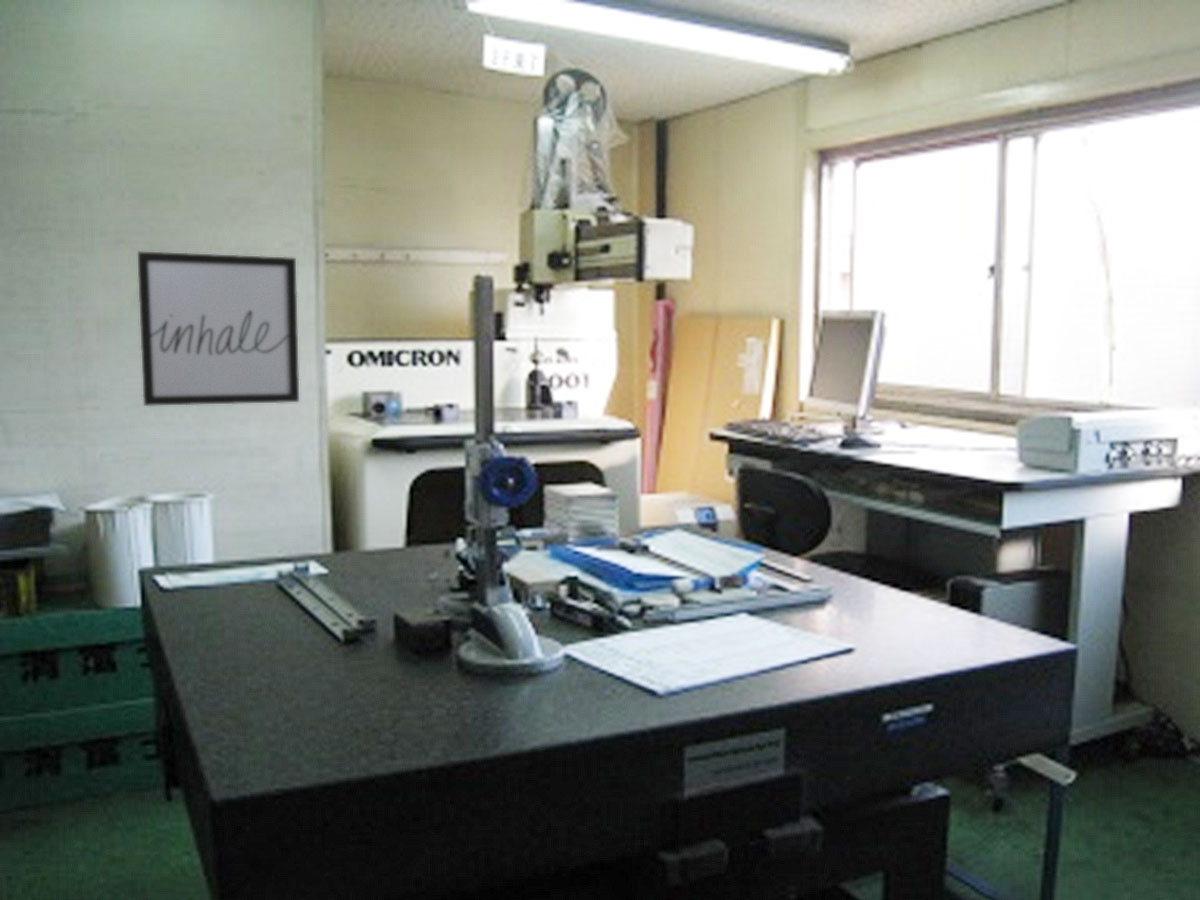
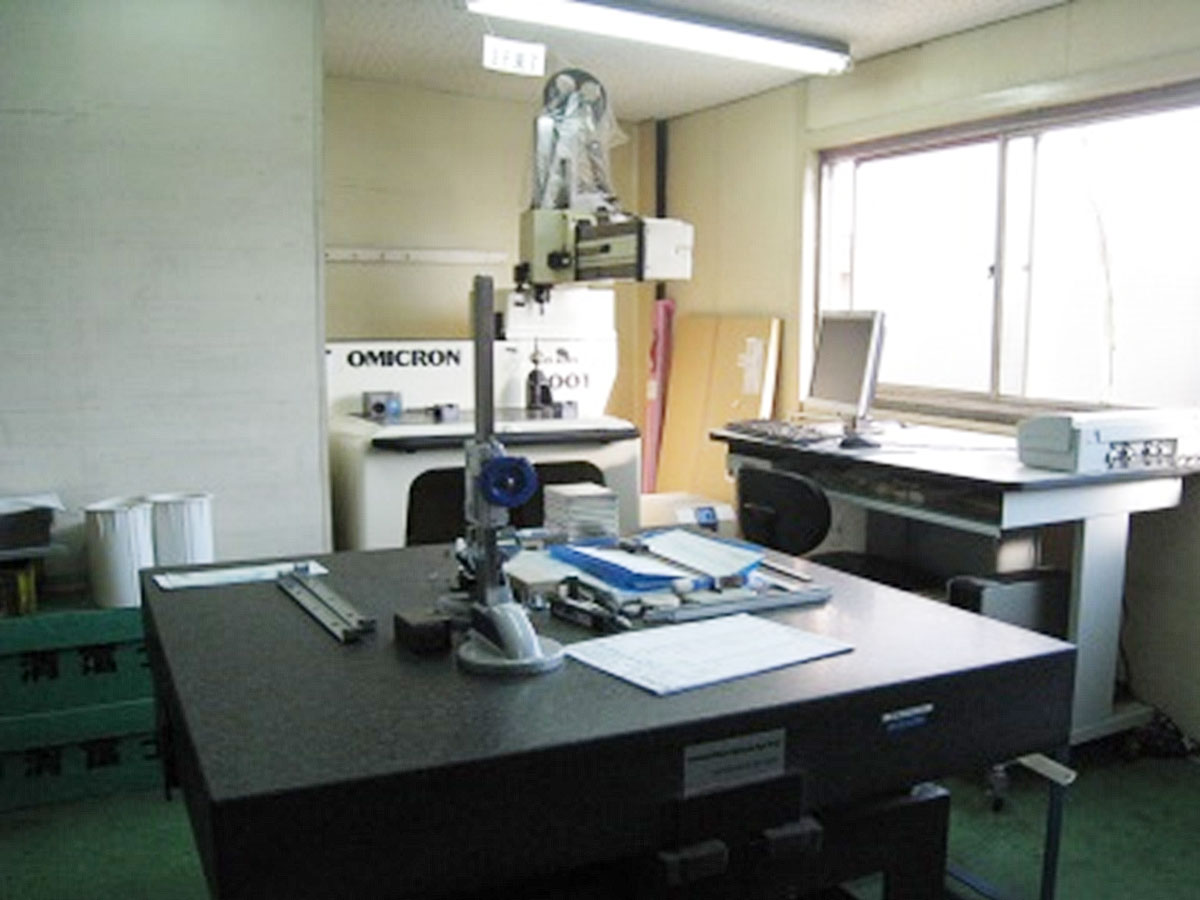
- wall art (221, 329)
